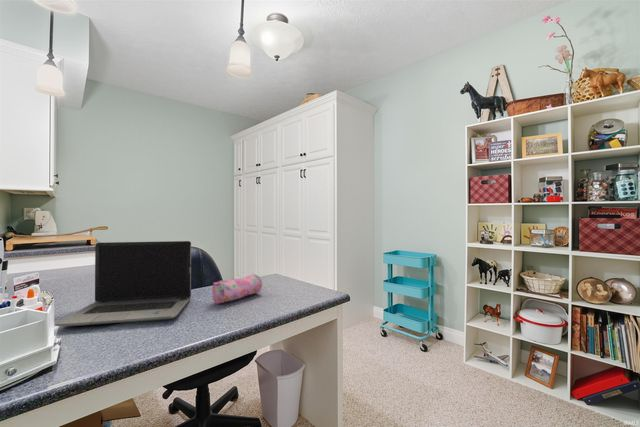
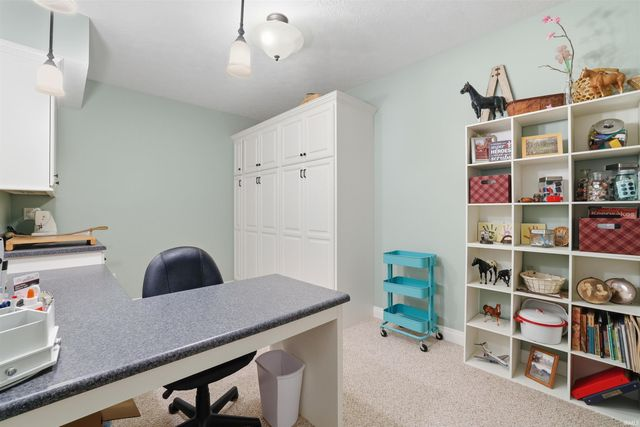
- pencil case (237, 287)
- laptop computer (132, 279)
